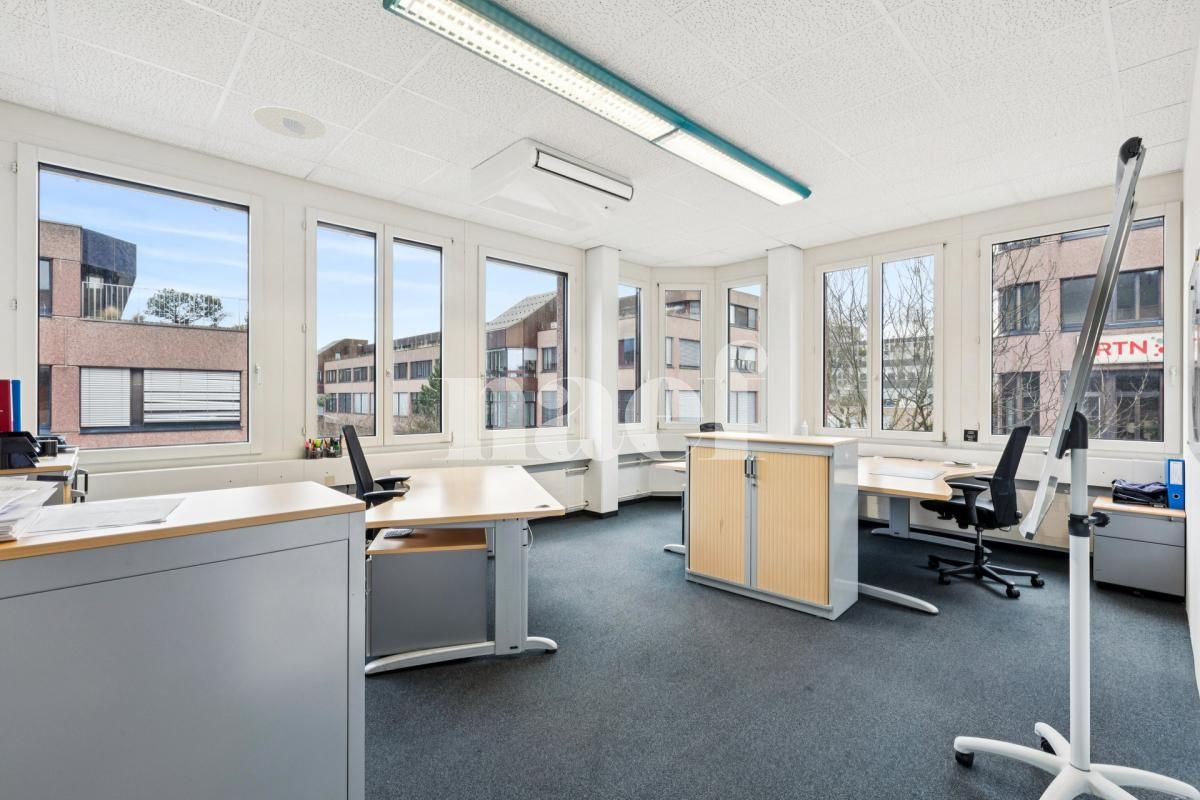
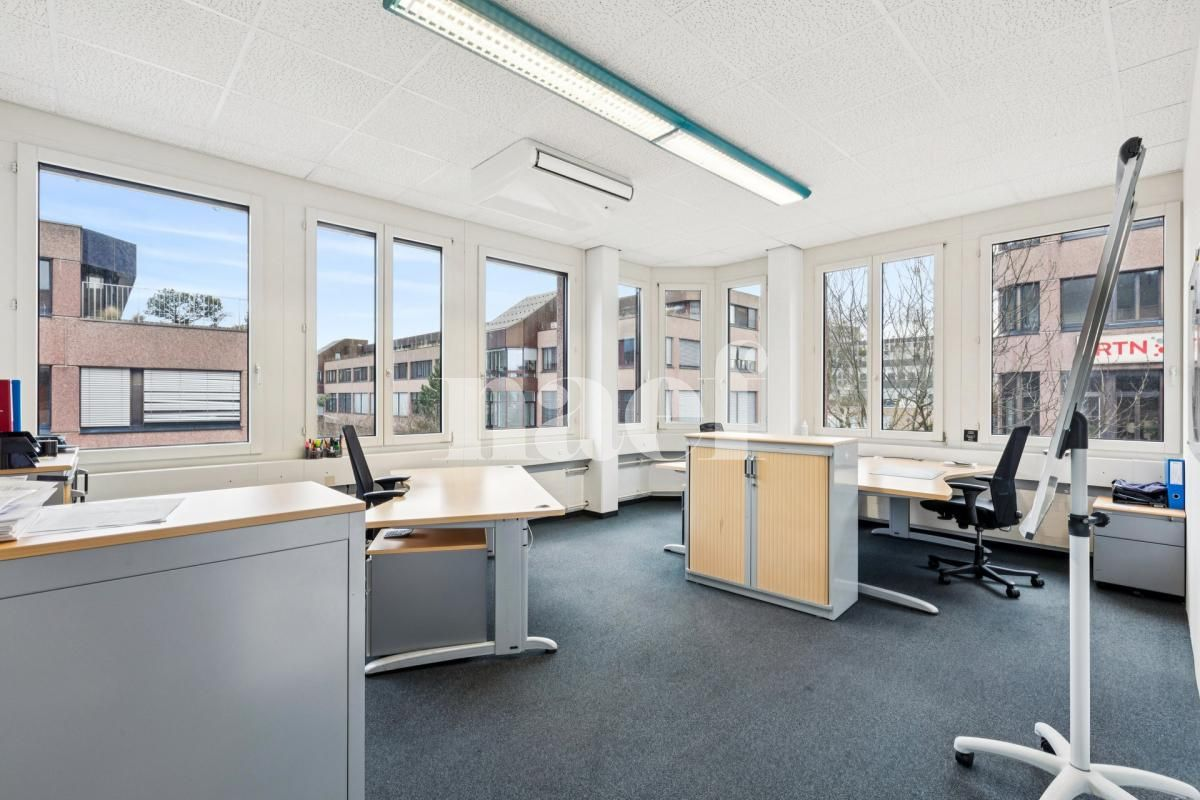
- recessed light (290, 120)
